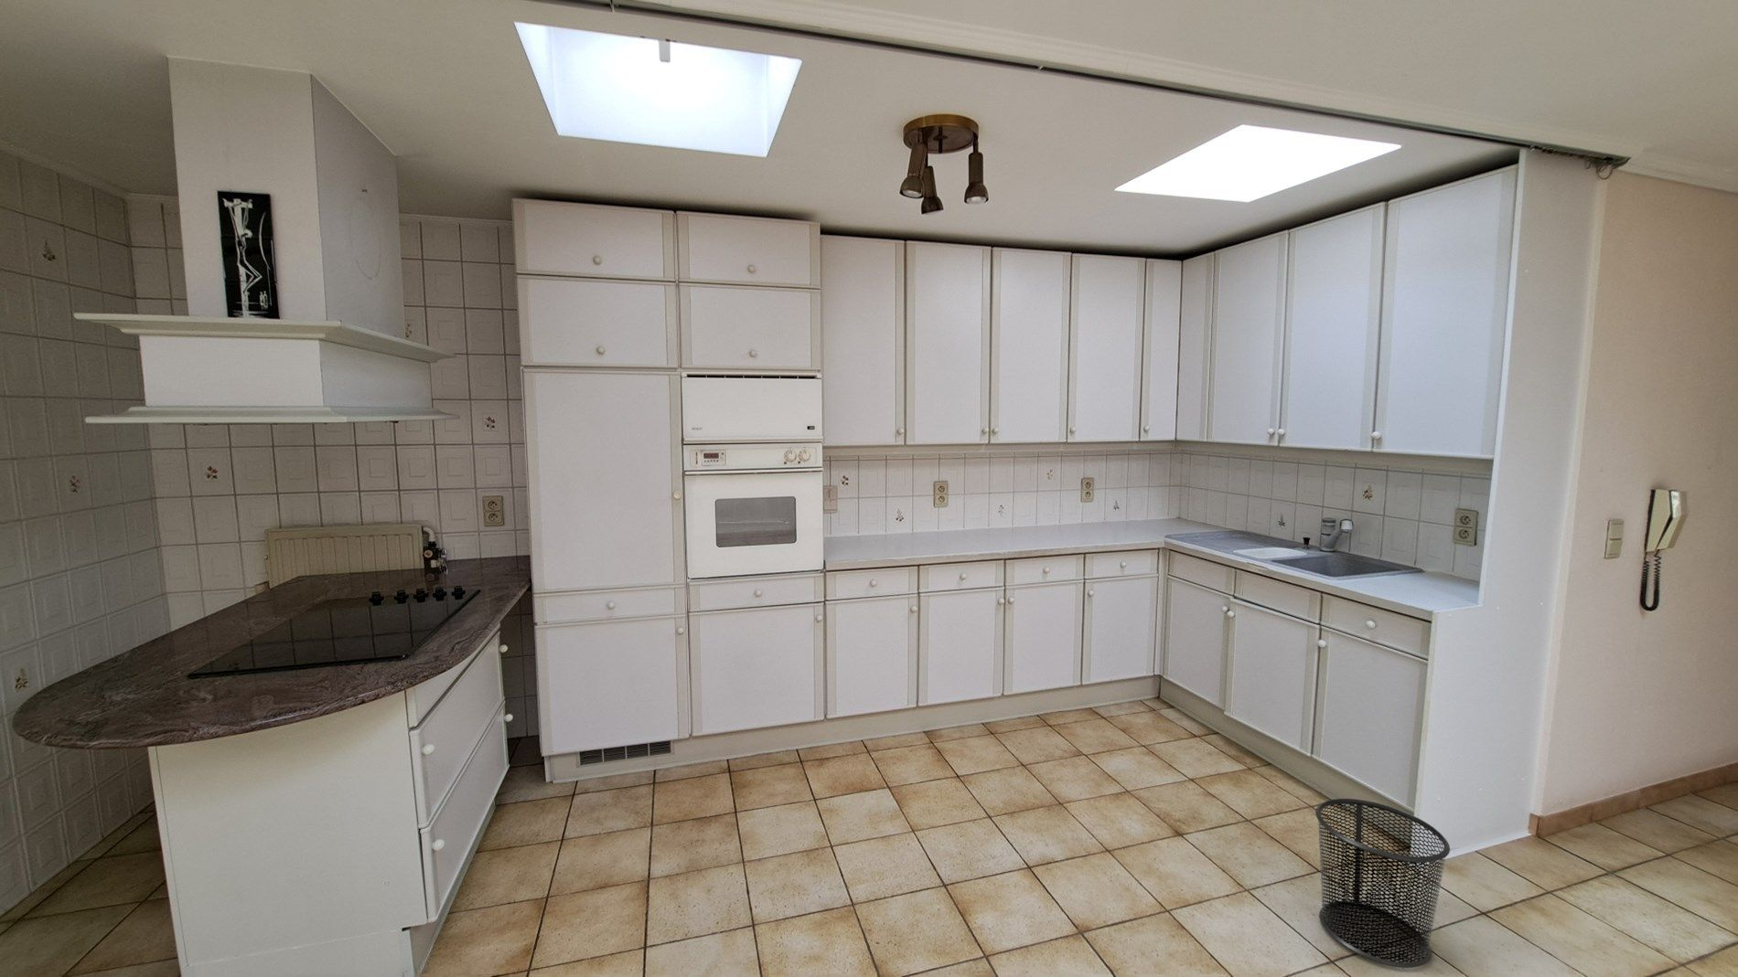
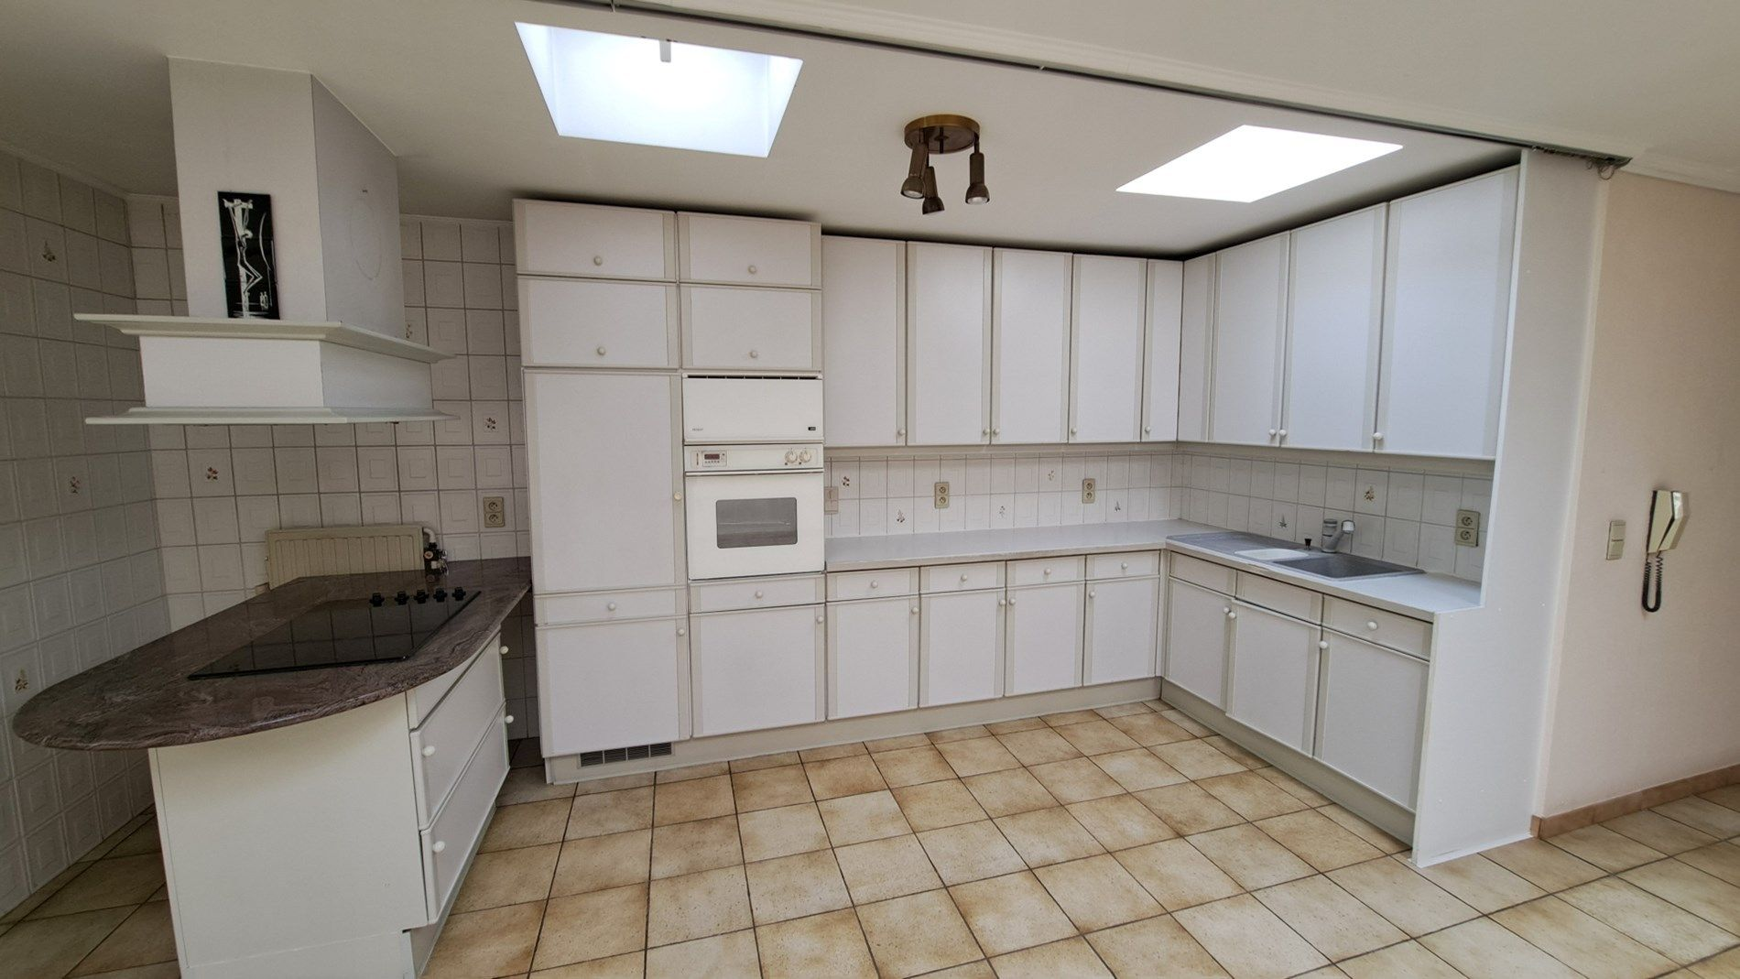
- waste bin (1376, 880)
